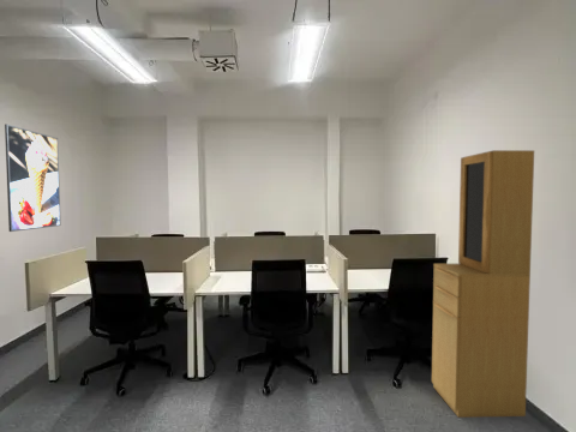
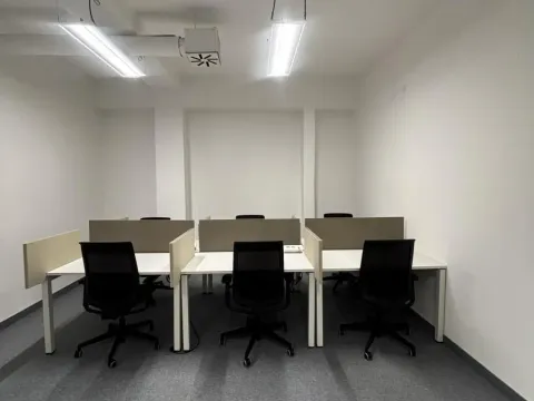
- cupboard (476, 280)
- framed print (35, 180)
